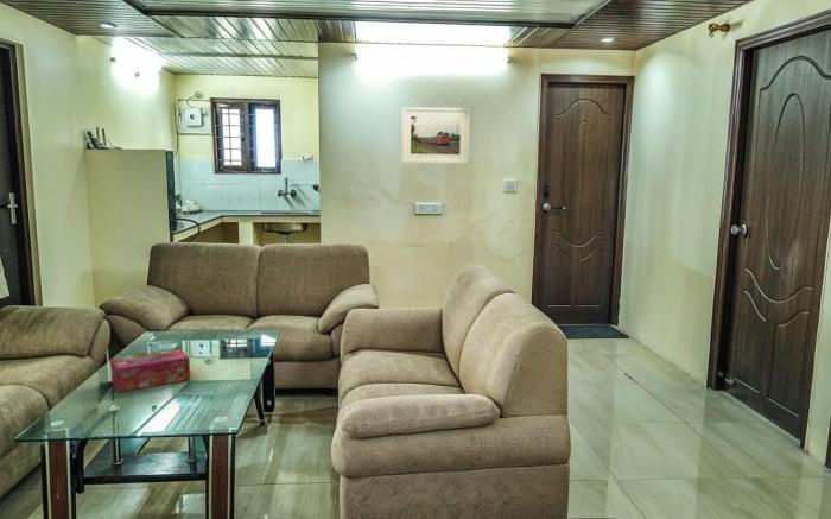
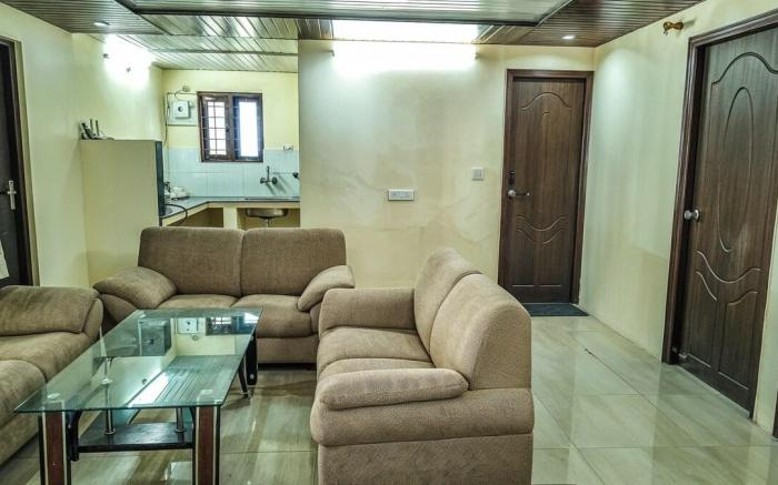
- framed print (434, 135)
- tissue box (150, 369)
